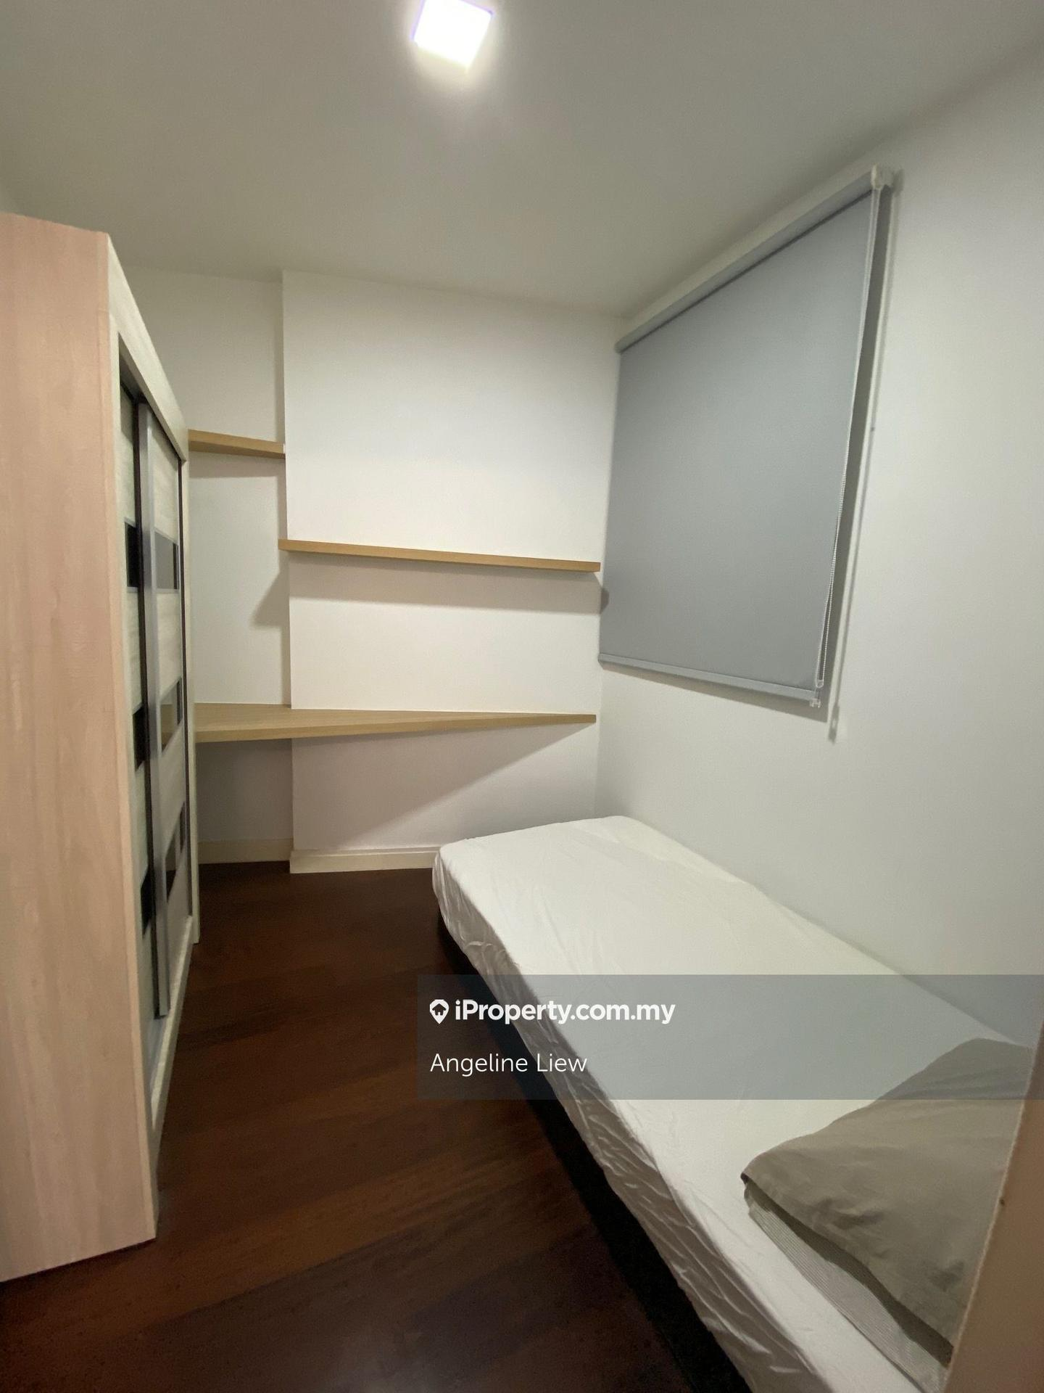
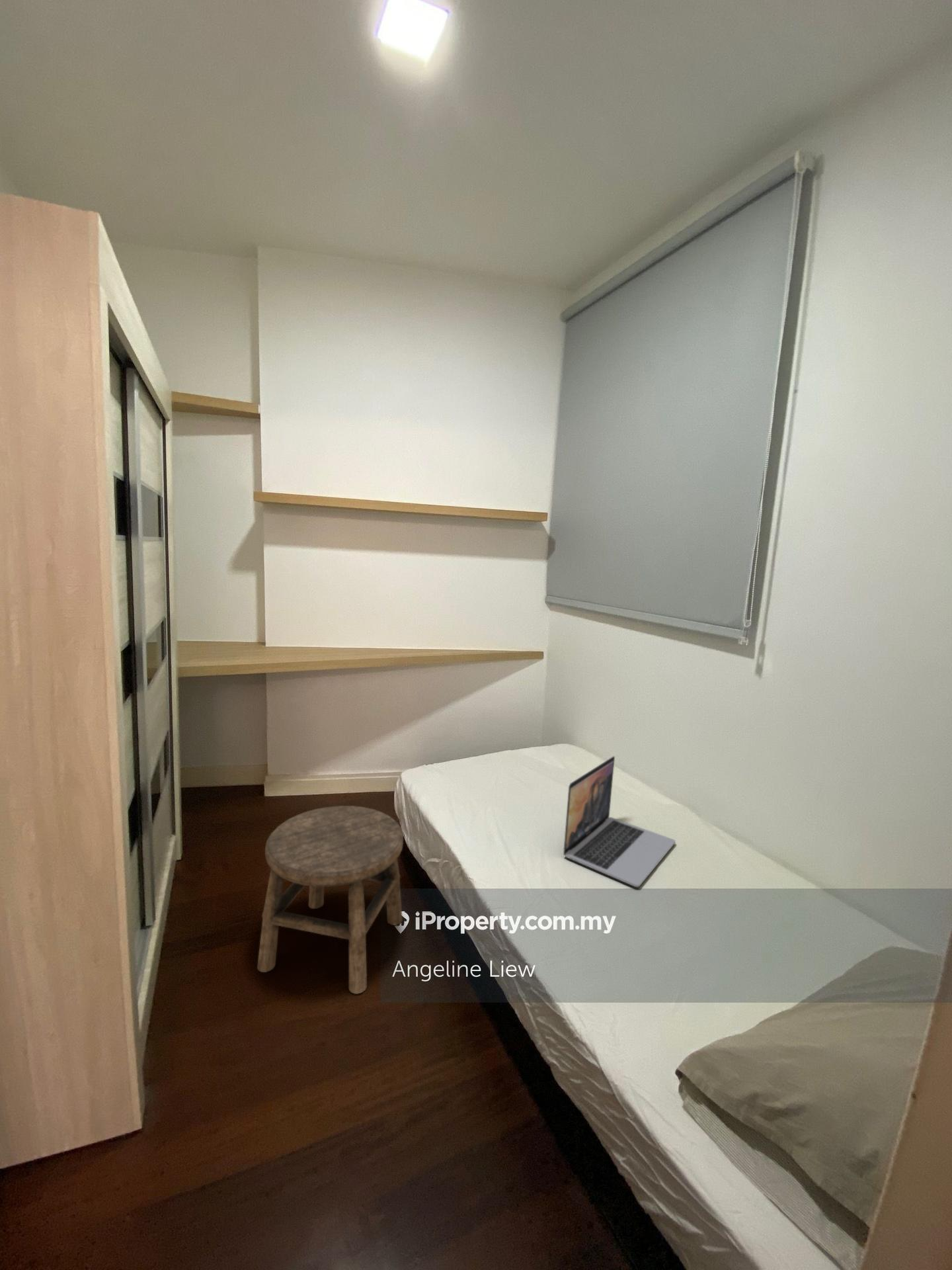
+ stool (335, 886)
+ laptop (622, 821)
